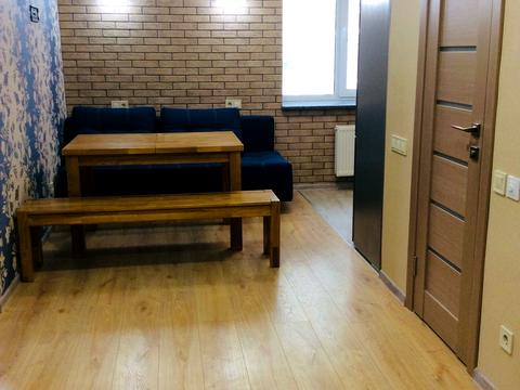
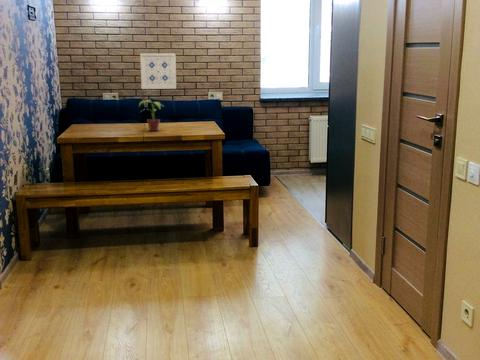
+ wall art (158, 71)
+ potted plant (152, 115)
